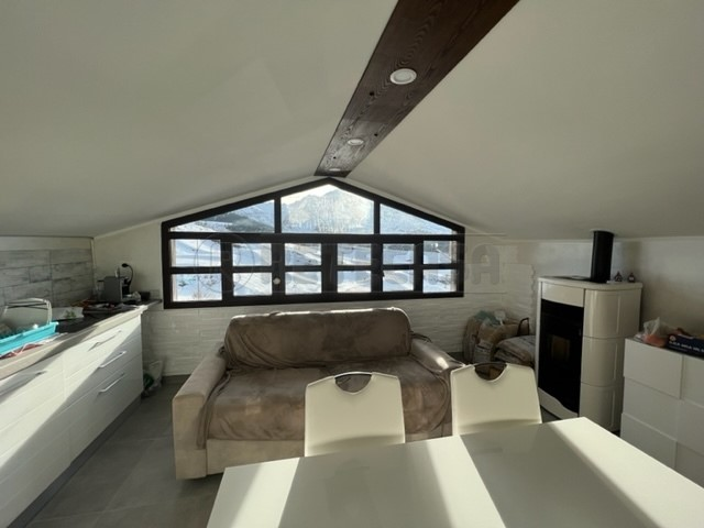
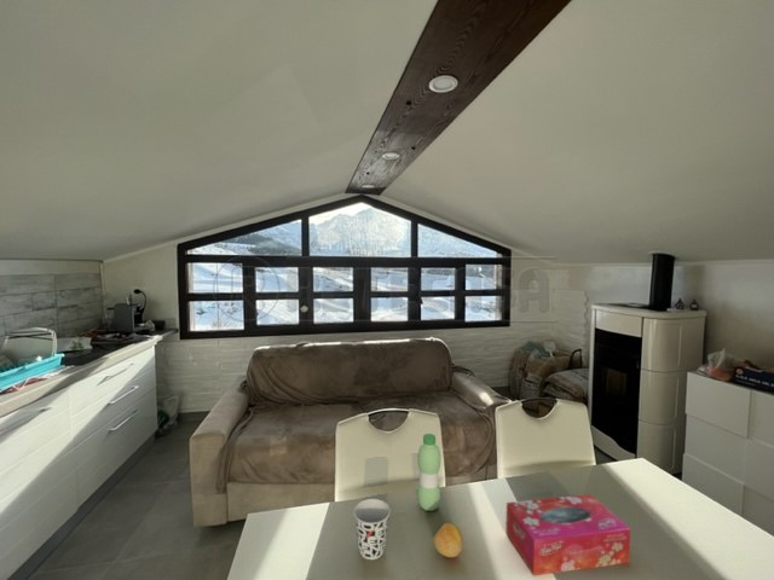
+ tissue box (564, 530)
+ cup (371, 529)
+ water bottle (428, 471)
+ fruit (447, 540)
